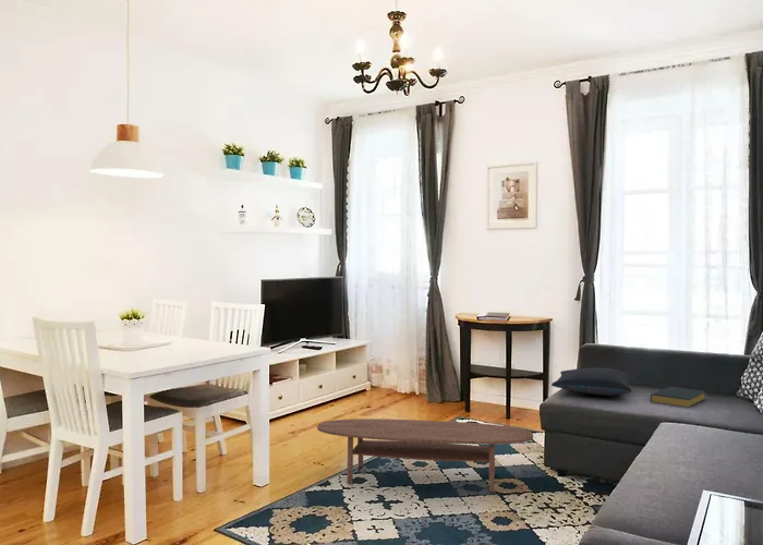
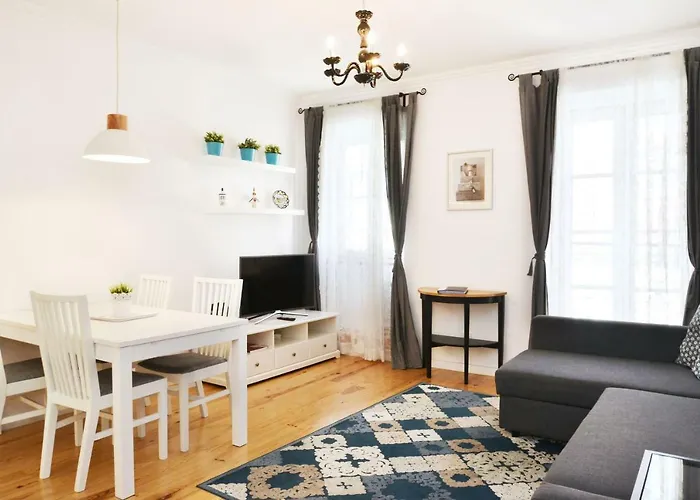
- hardback book (678, 396)
- pillow (593, 380)
- coffee table (422, 453)
